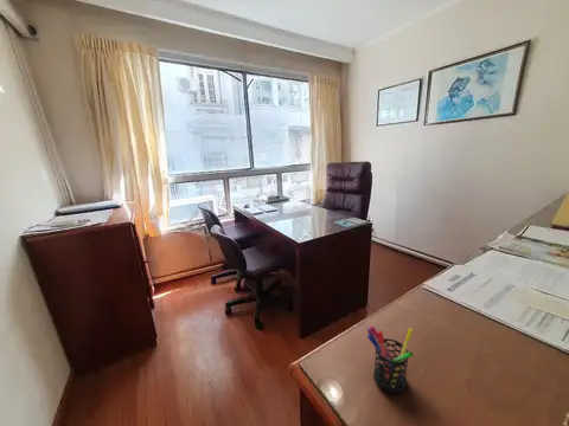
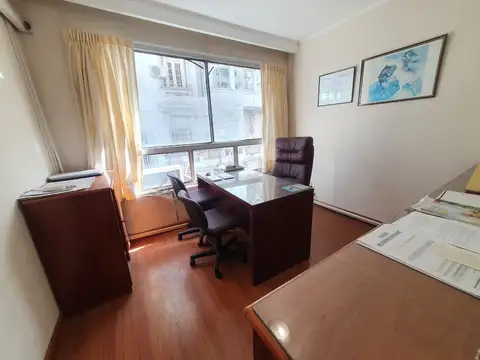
- pen holder (392, 357)
